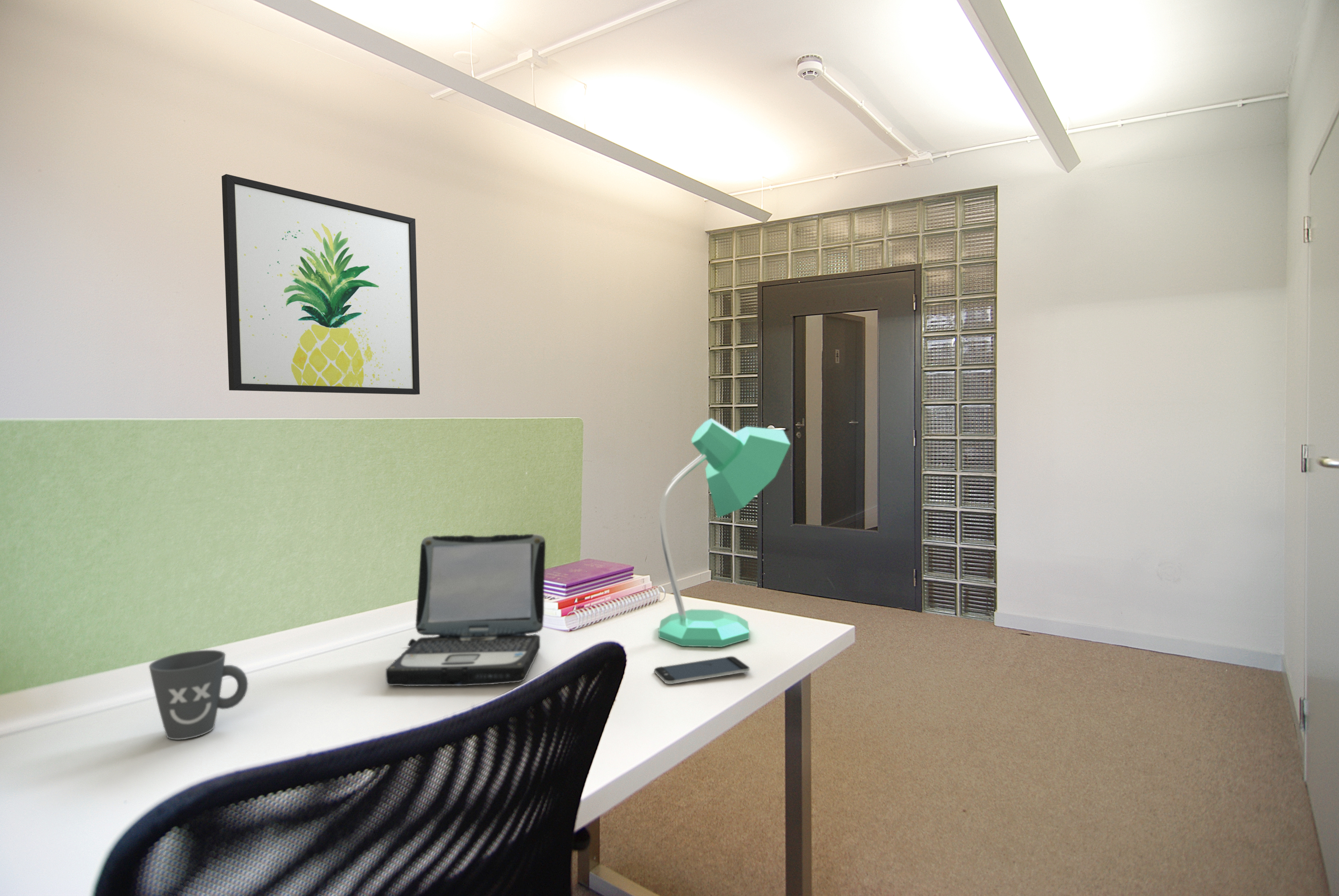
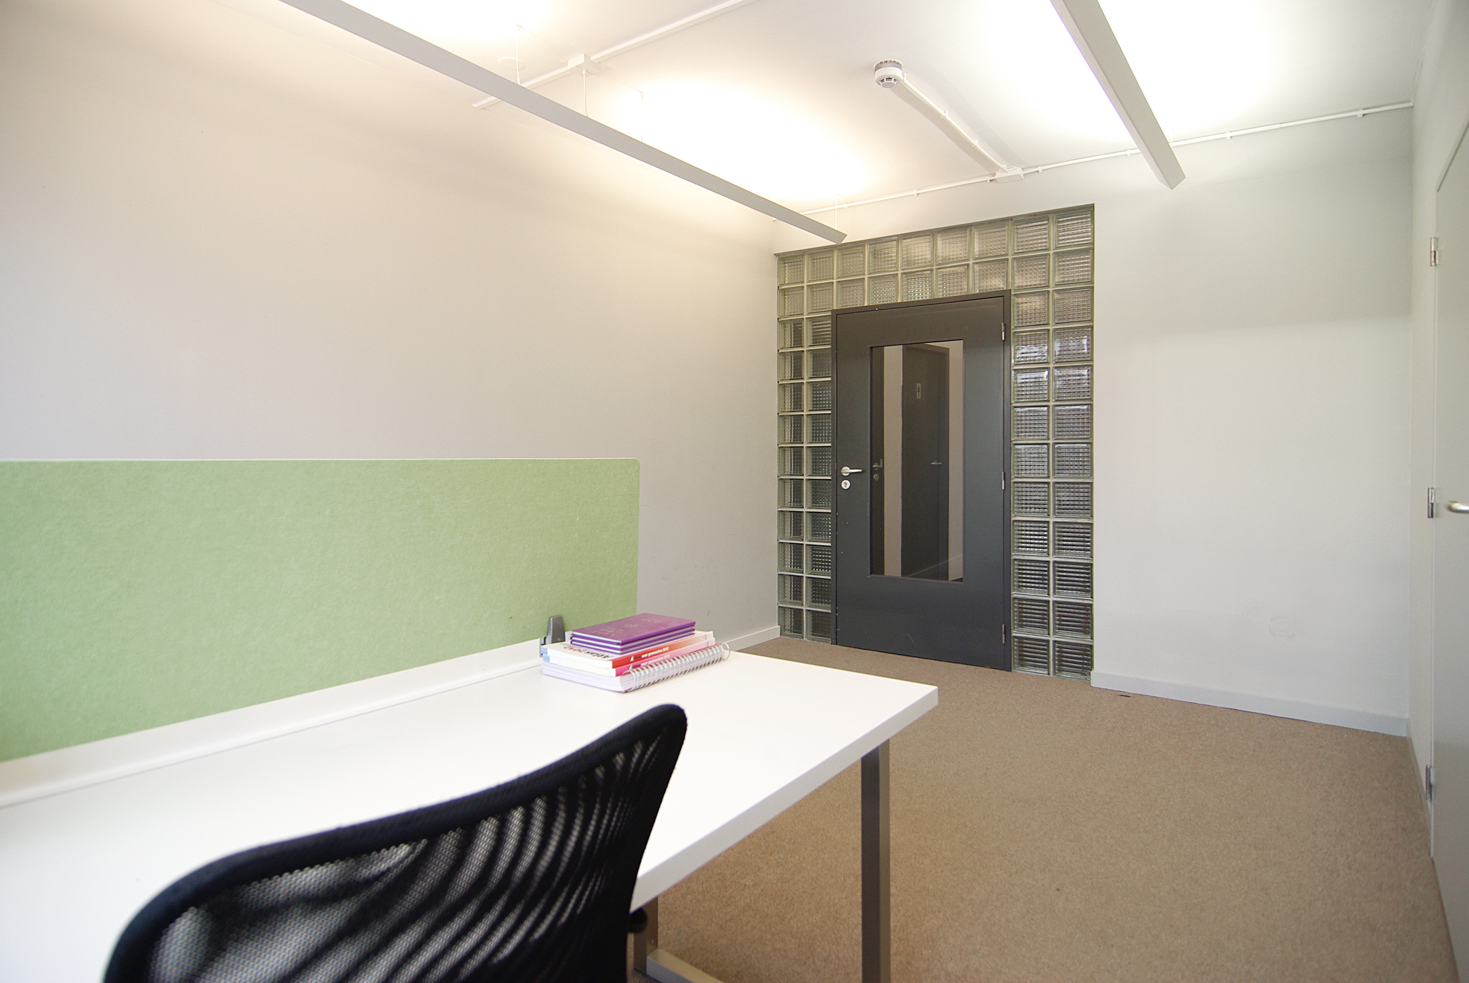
- smartphone (702, 669)
- desk lamp (720, 517)
- wall art (331, 296)
- laptop (469, 603)
- mug (200, 693)
